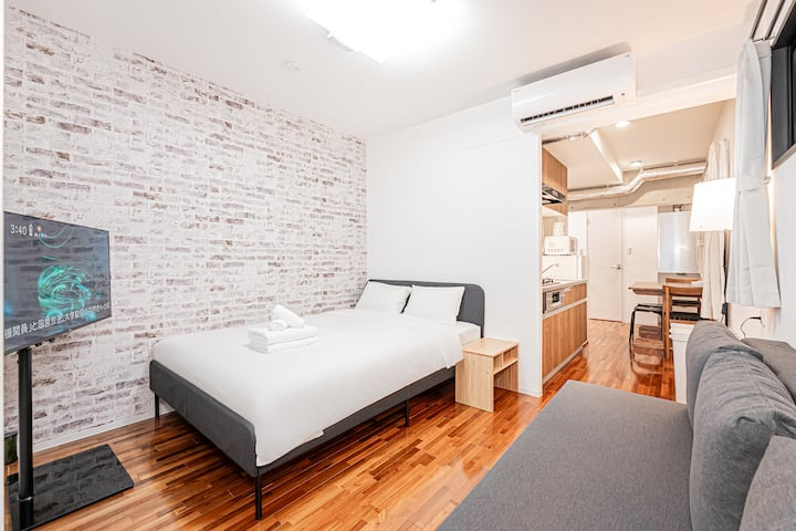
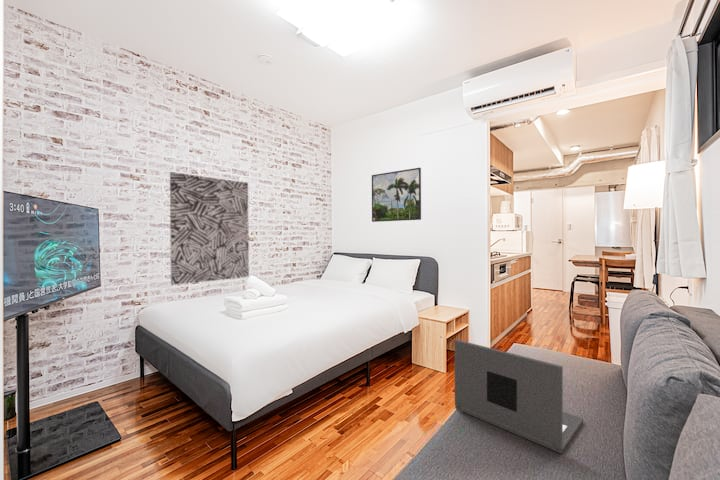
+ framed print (395, 196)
+ laptop (516, 379)
+ wall art (212, 229)
